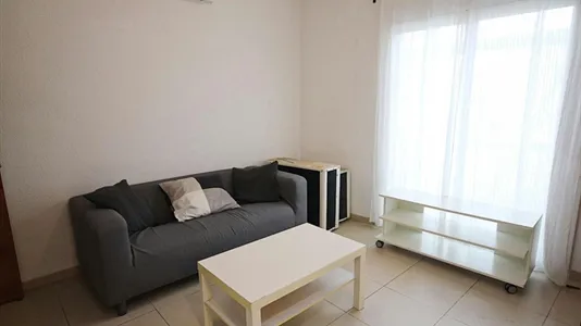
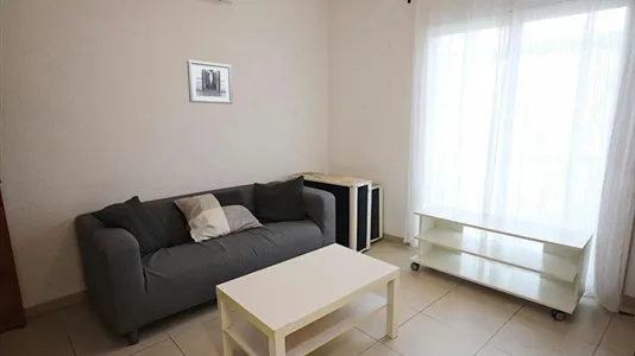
+ wall art (210, 83)
